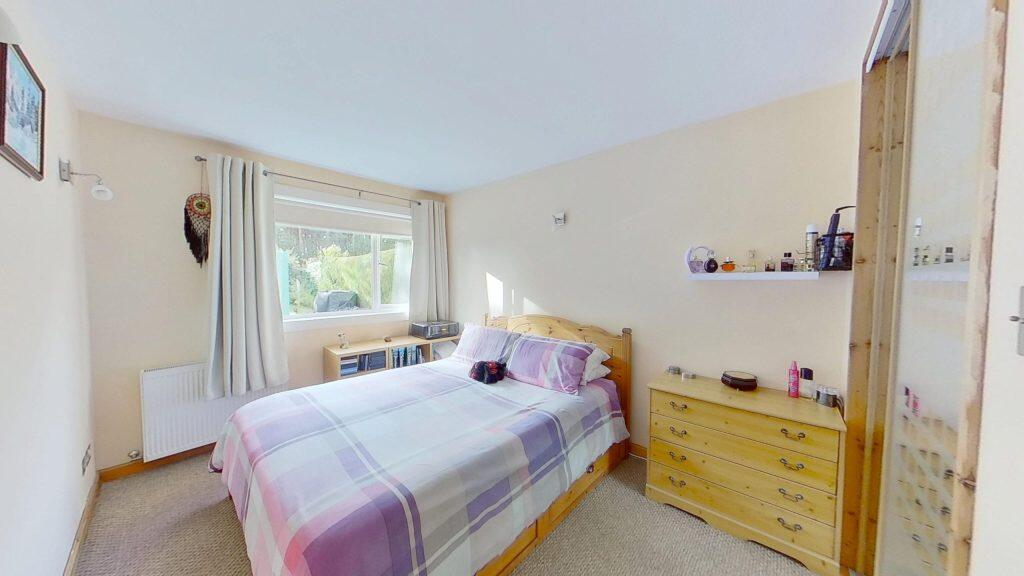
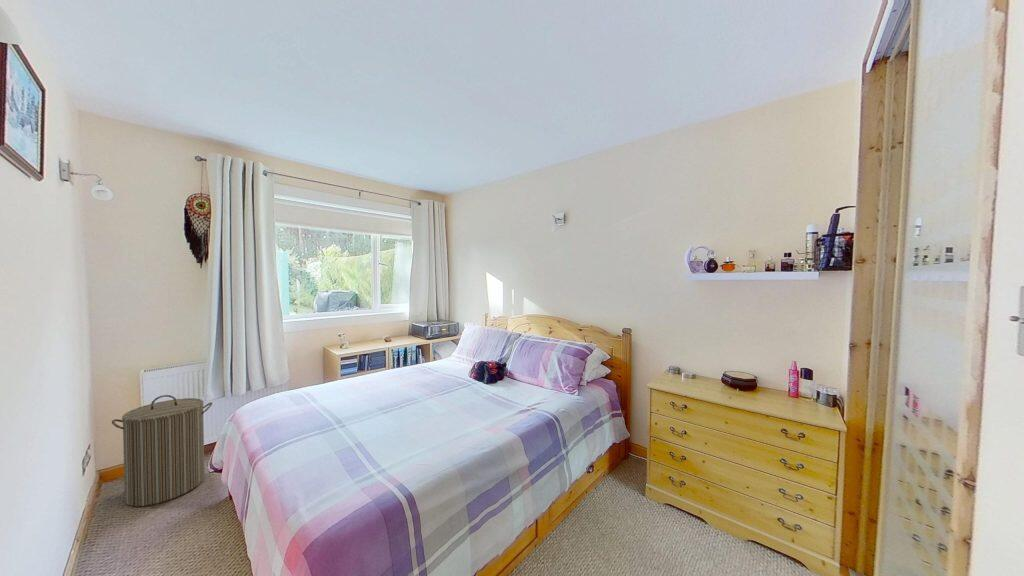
+ laundry hamper (166, 441)
